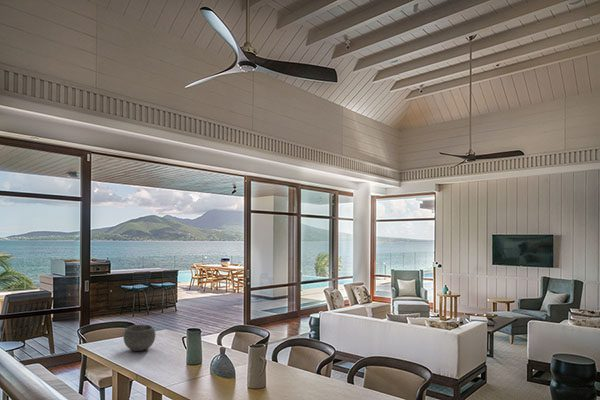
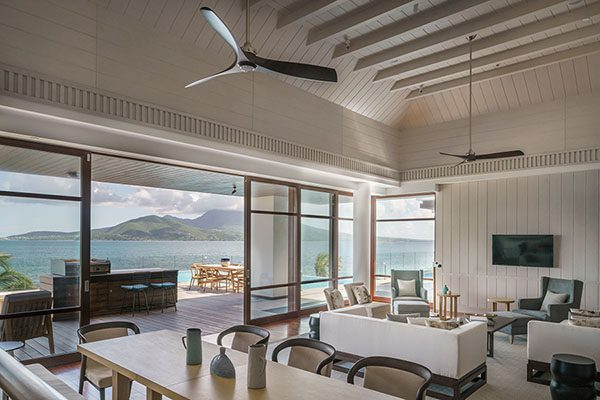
- bowl (139, 338)
